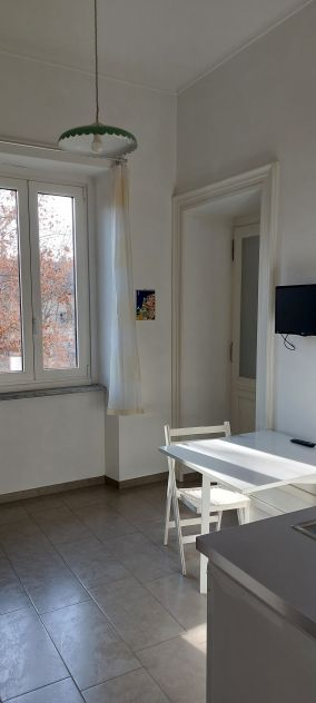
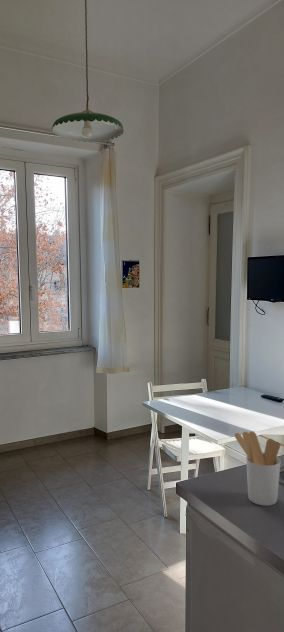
+ utensil holder (257, 465)
